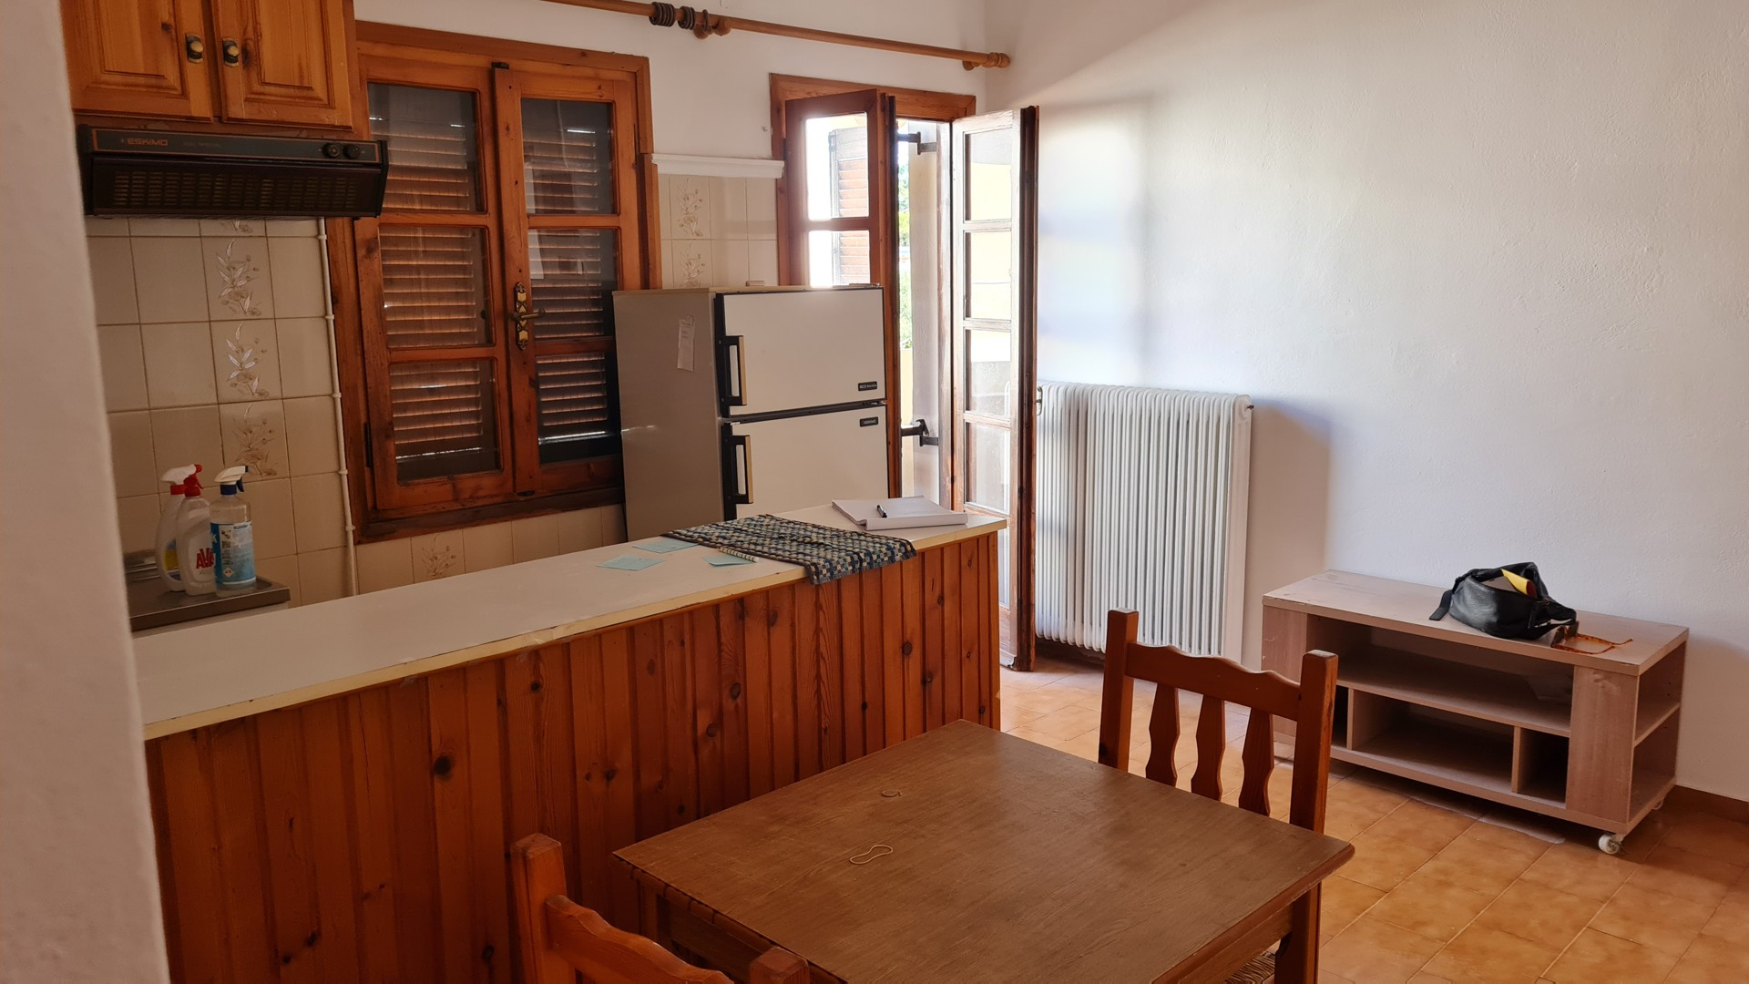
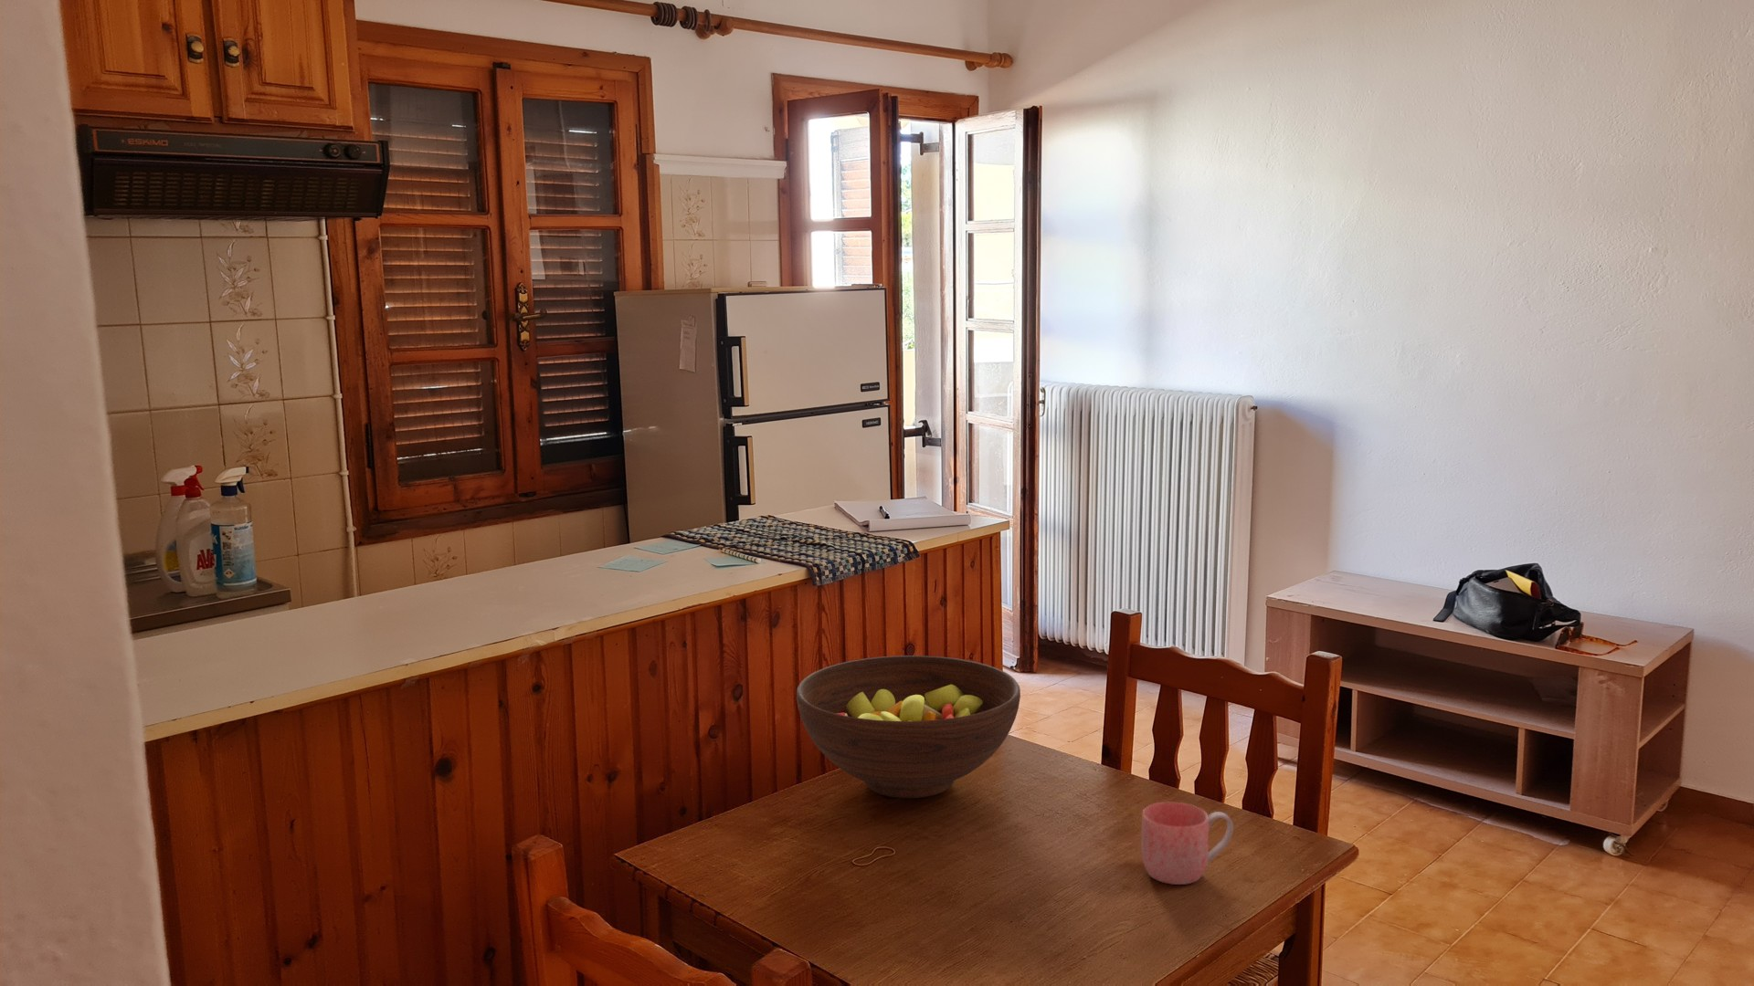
+ fruit bowl (908, 734)
+ mug (1187, 843)
